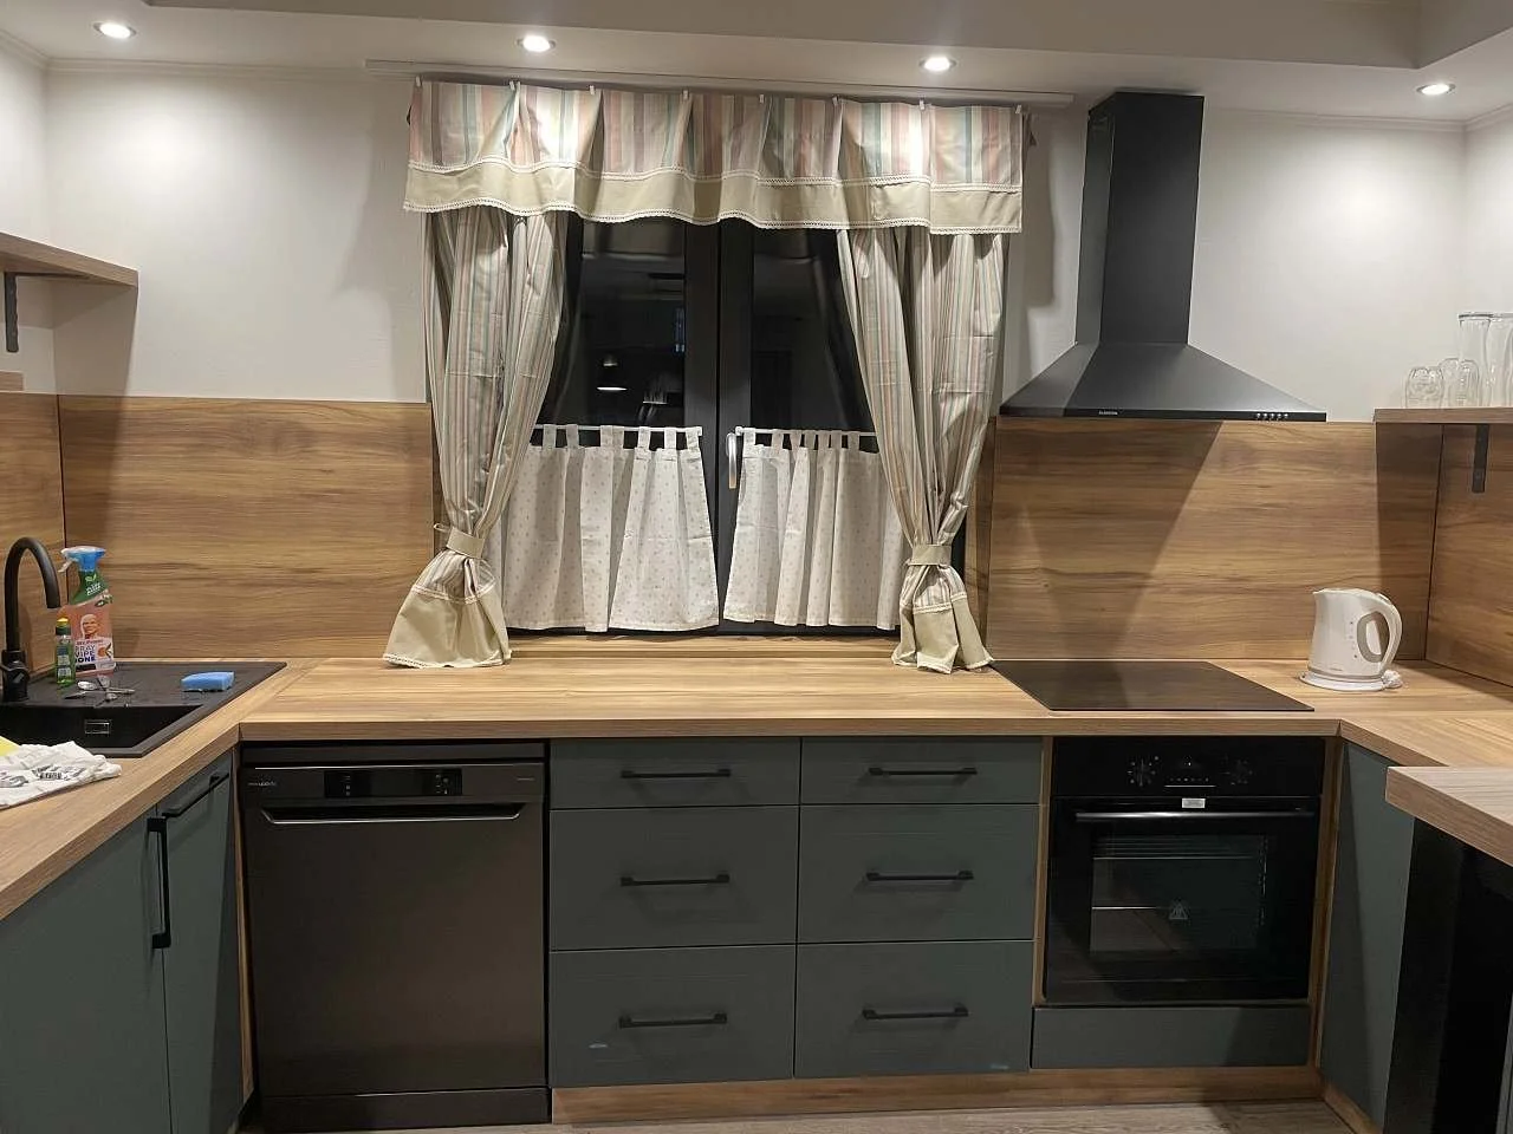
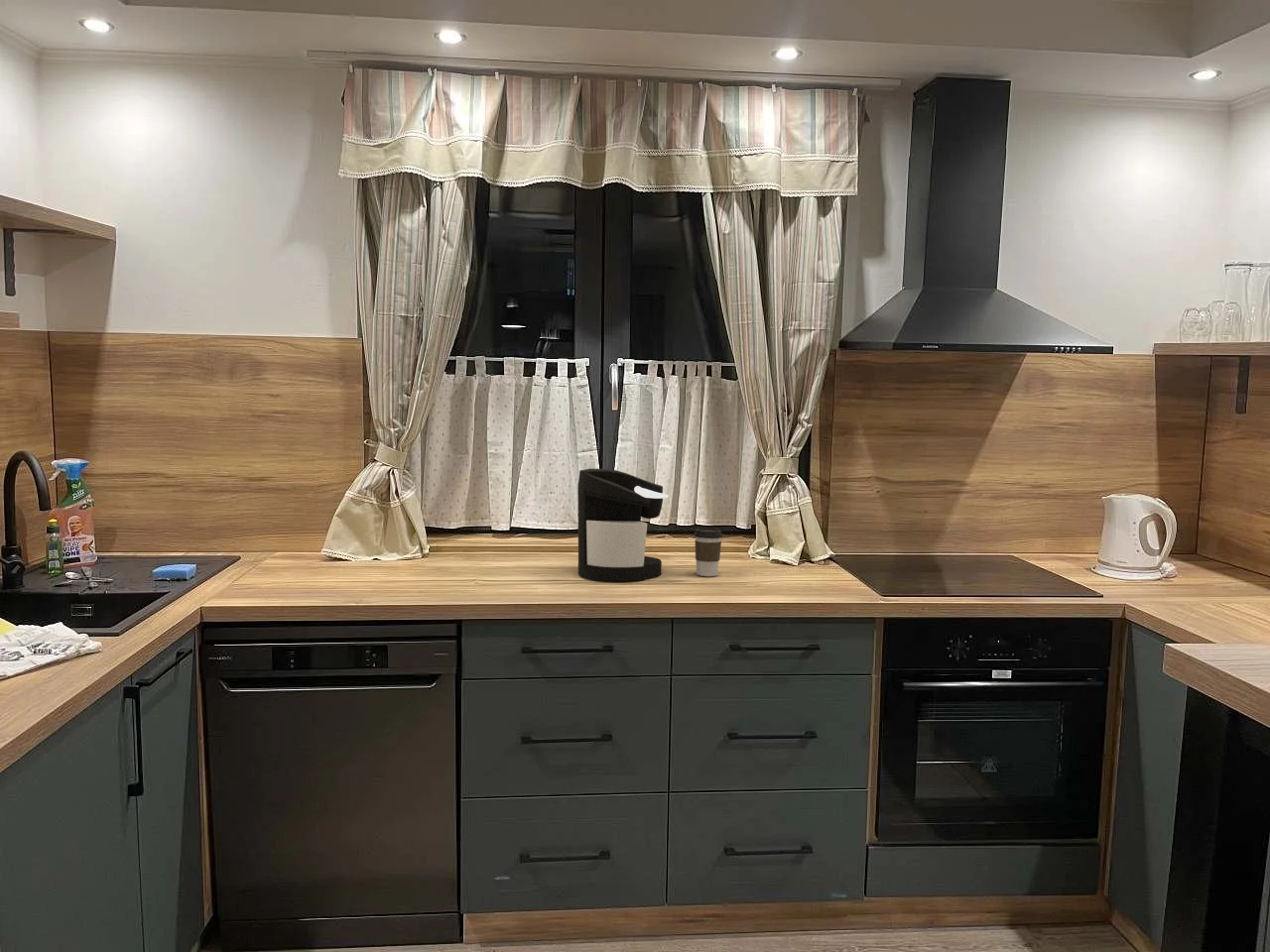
+ coffee maker (622, 522)
+ coffee cup (707, 551)
